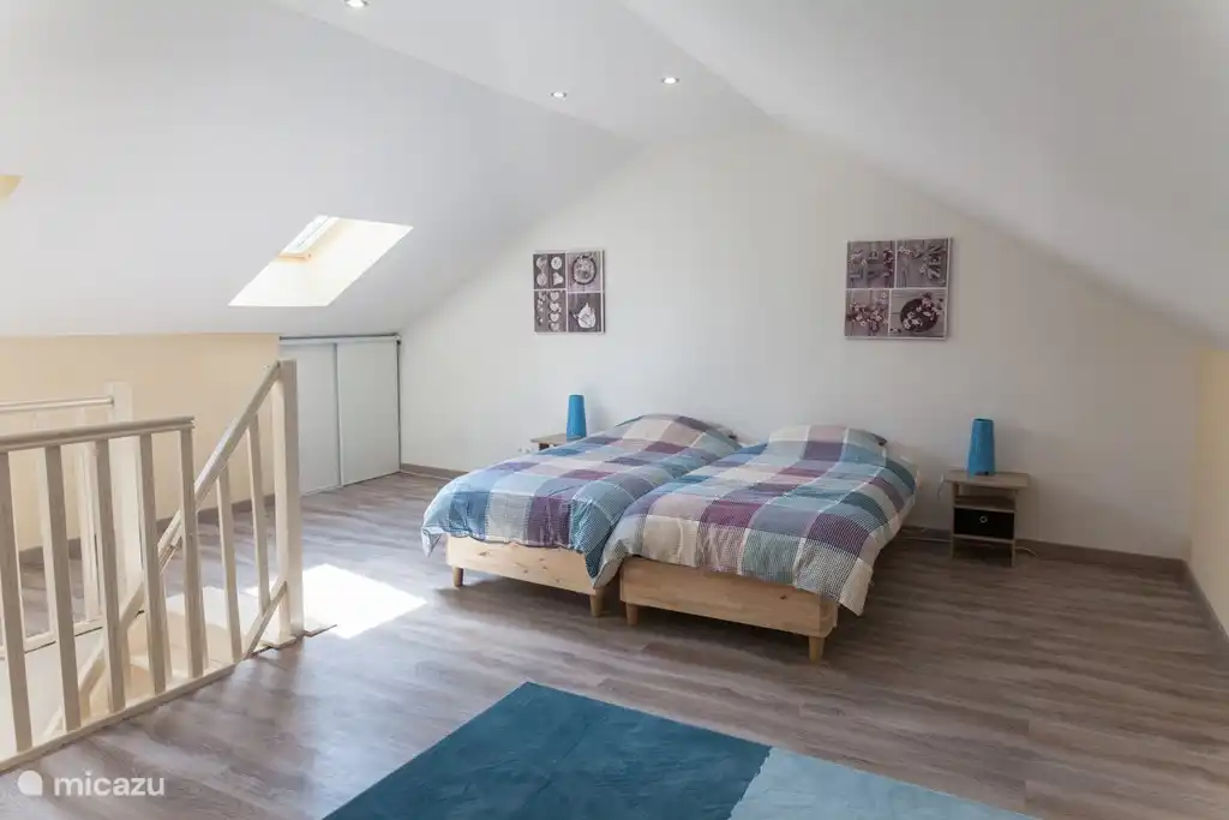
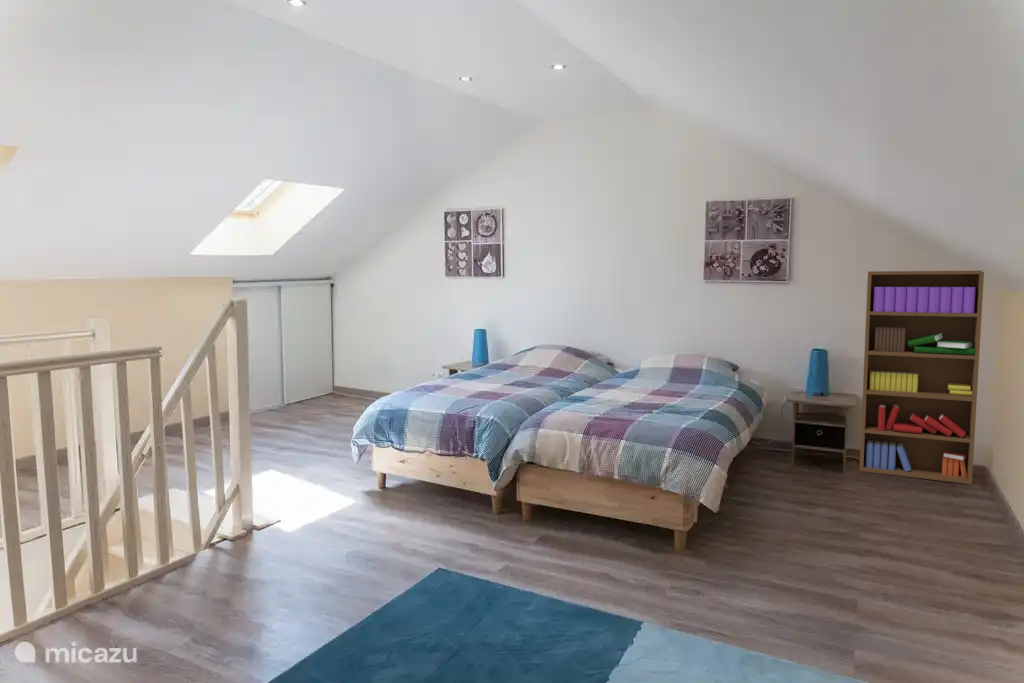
+ bookshelf (918, 373)
